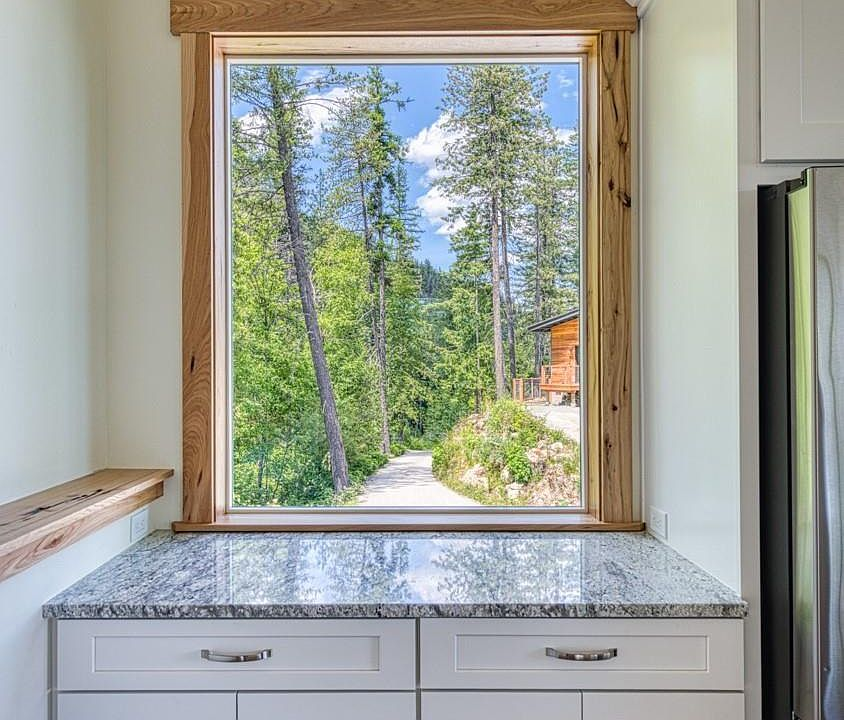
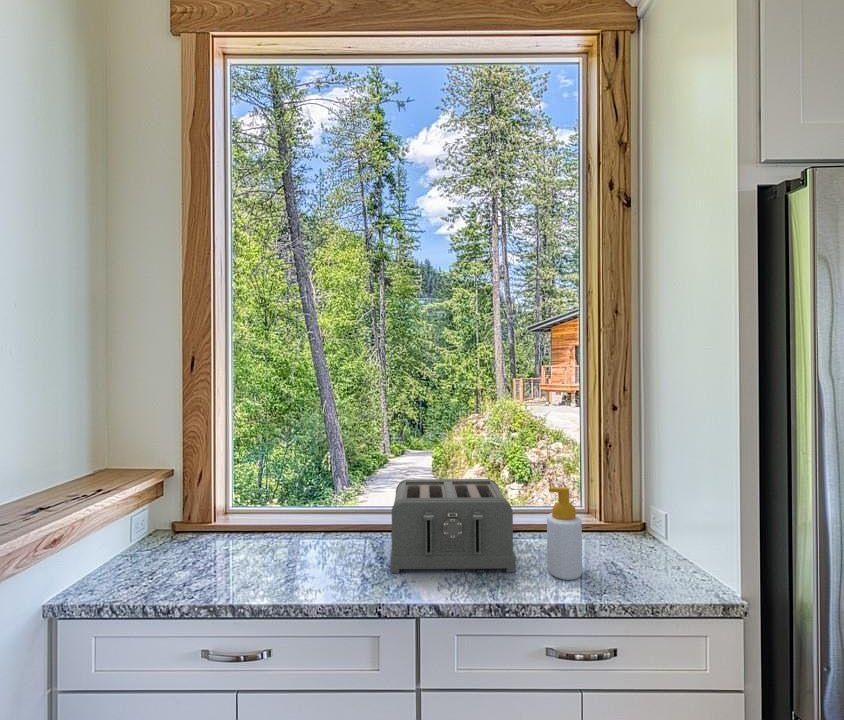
+ toaster (450, 522)
+ soap bottle (564, 529)
